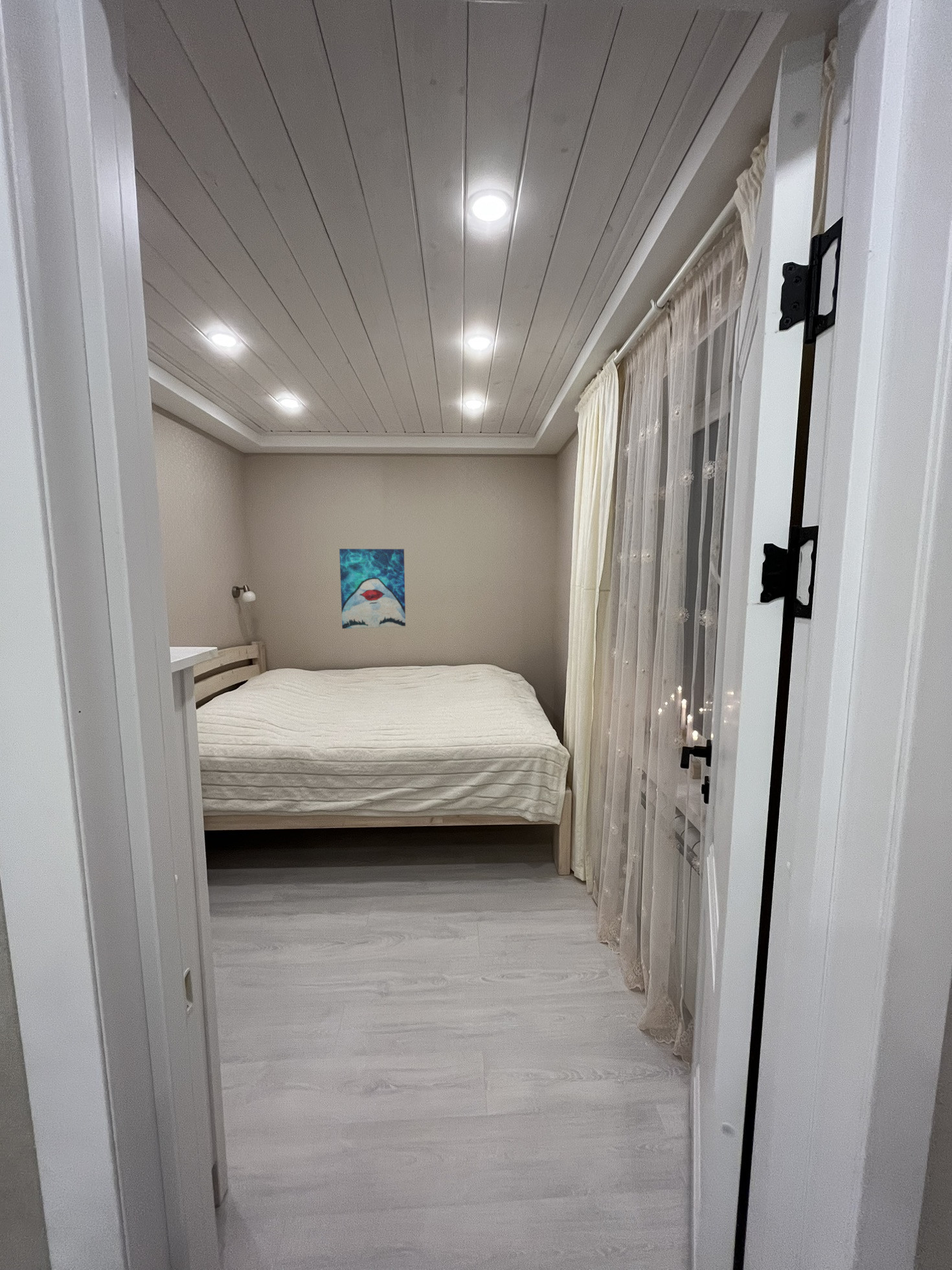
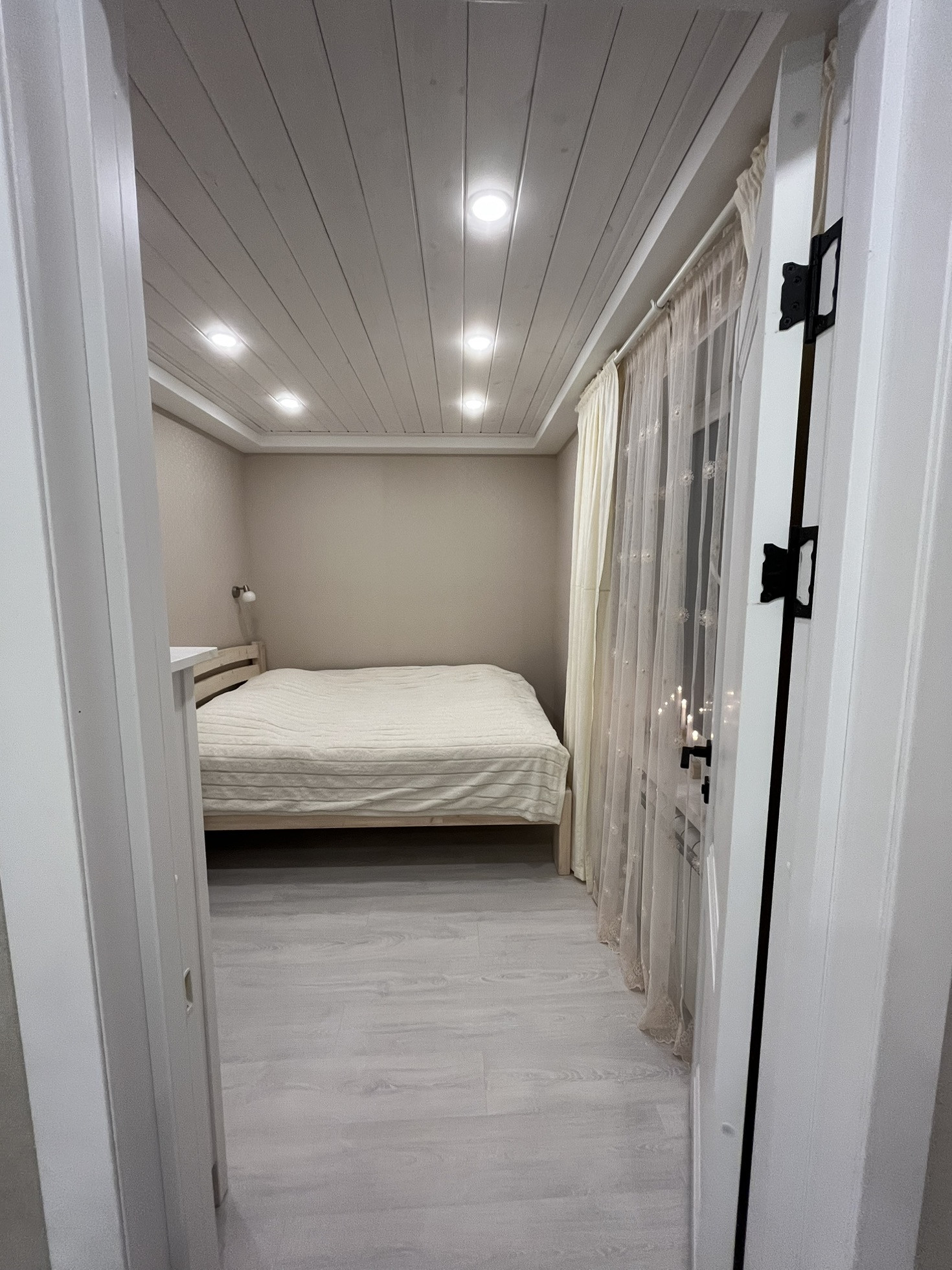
- wall art (373, 588)
